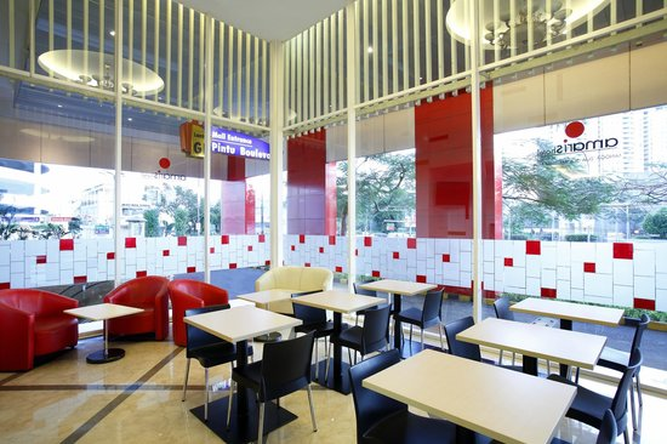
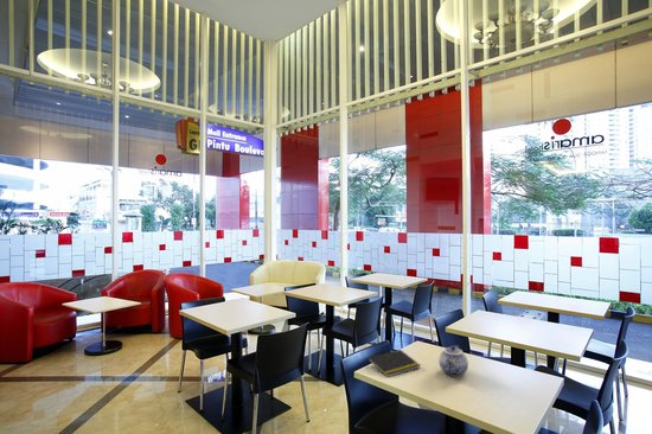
+ teapot (453, 358)
+ notepad (394, 362)
